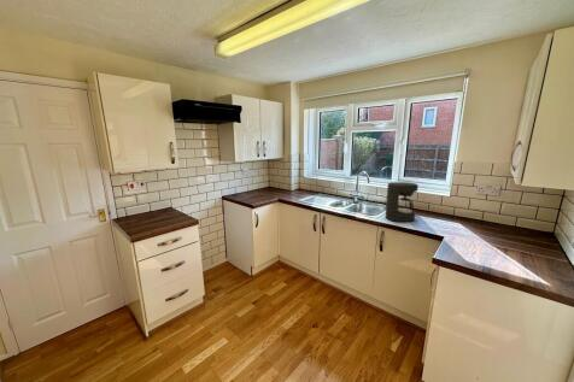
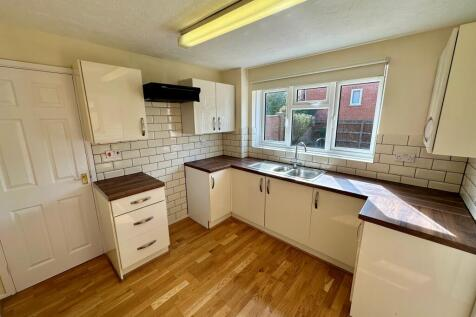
- coffee maker (400, 199)
